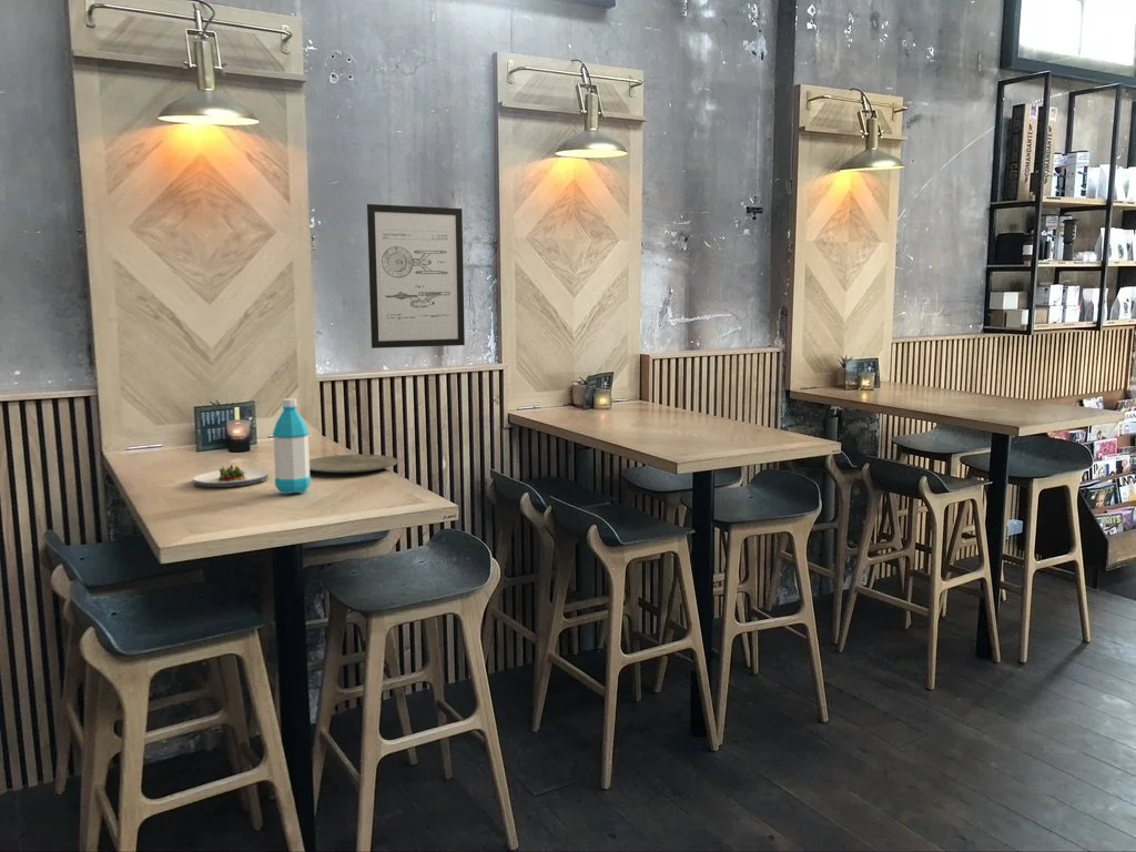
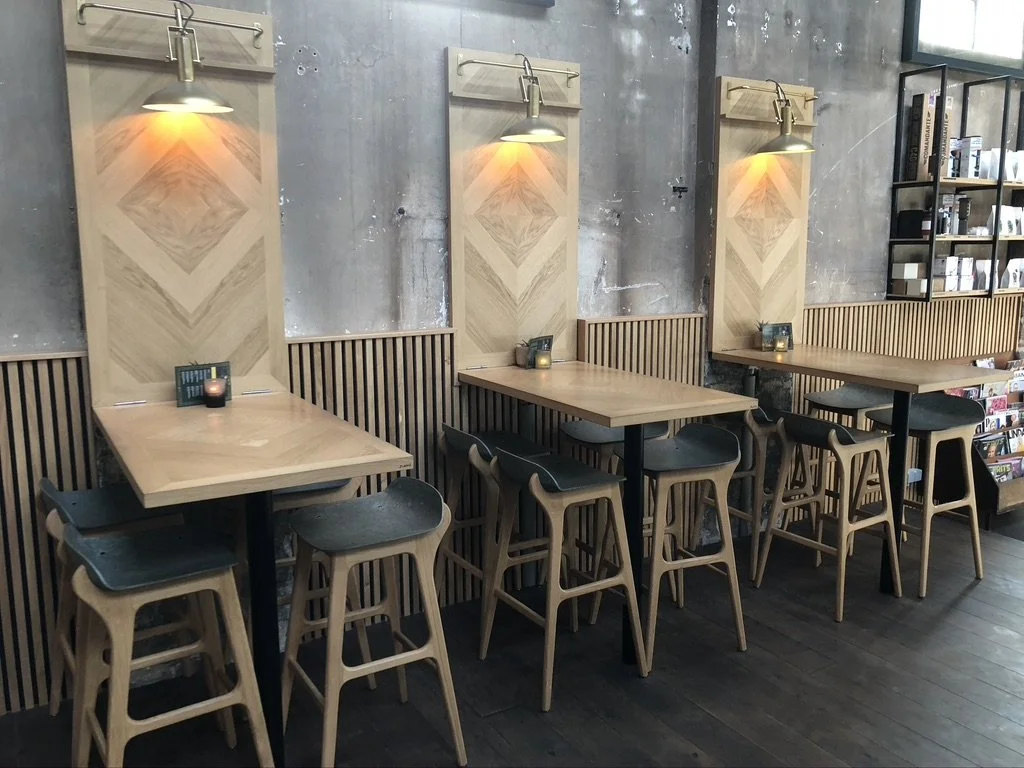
- wall art (417, 276)
- water bottle (291, 445)
- plate (349, 464)
- salad plate (231, 473)
